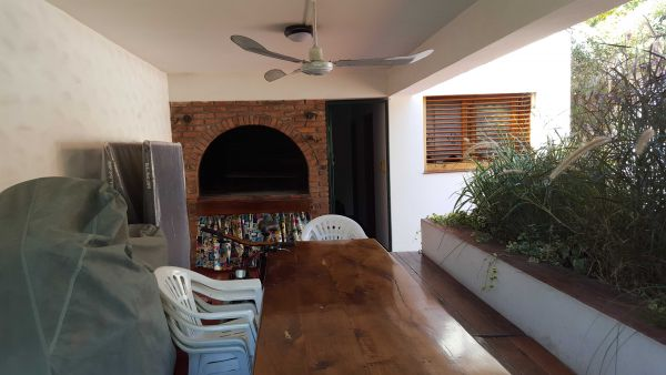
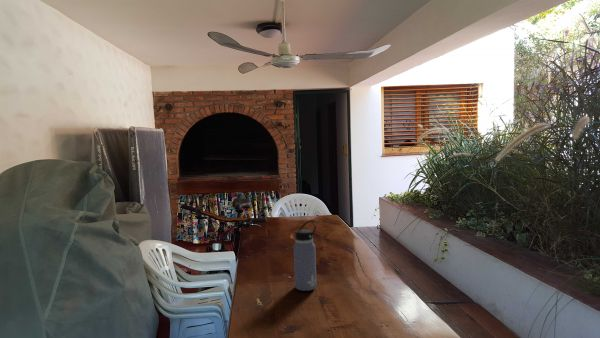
+ water bottle (305, 254)
